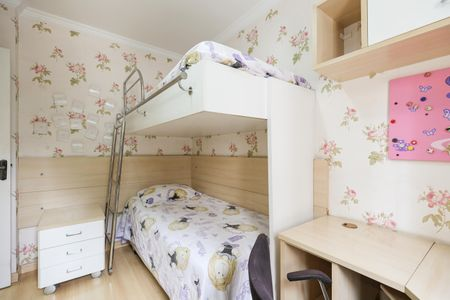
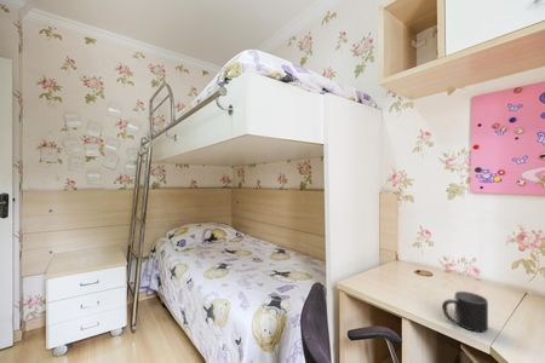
+ mug (463, 310)
